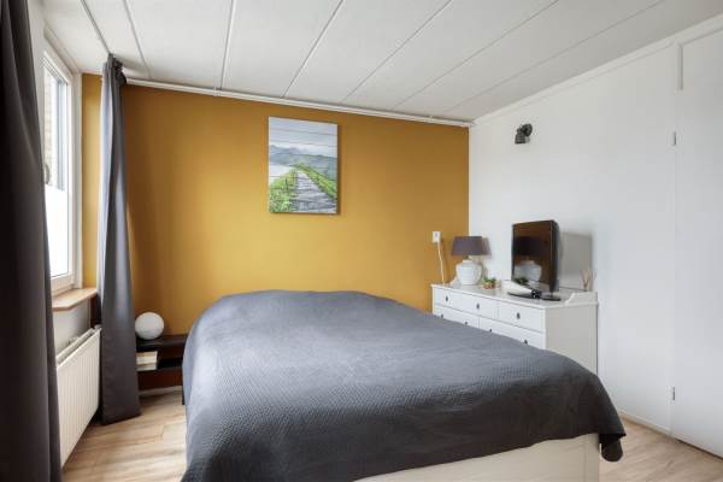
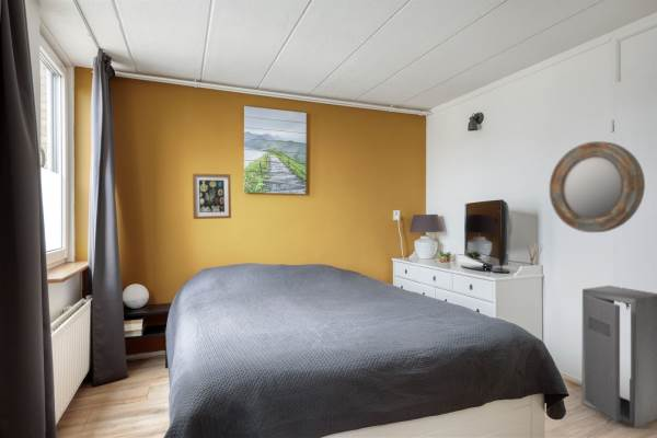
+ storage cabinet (615, 351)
+ wall art (211, 196)
+ home mirror (591, 187)
